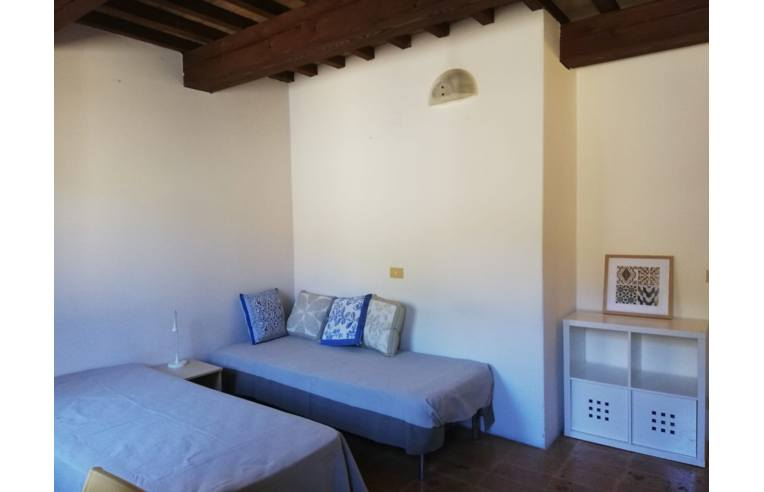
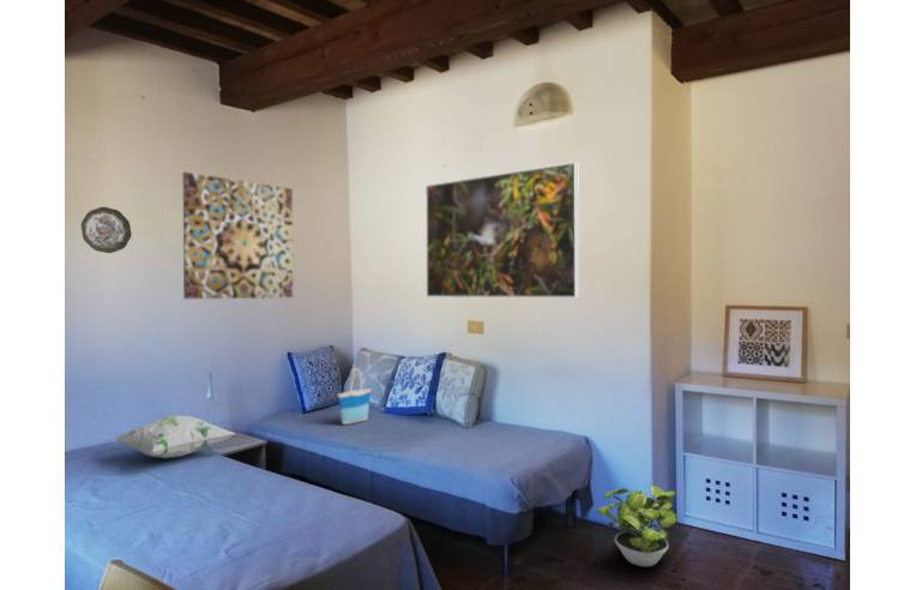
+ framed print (495, 236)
+ decorative plate (106, 230)
+ wall art (241, 240)
+ potted plant (637, 522)
+ decorative pillow (175, 435)
+ tote bag (354, 395)
